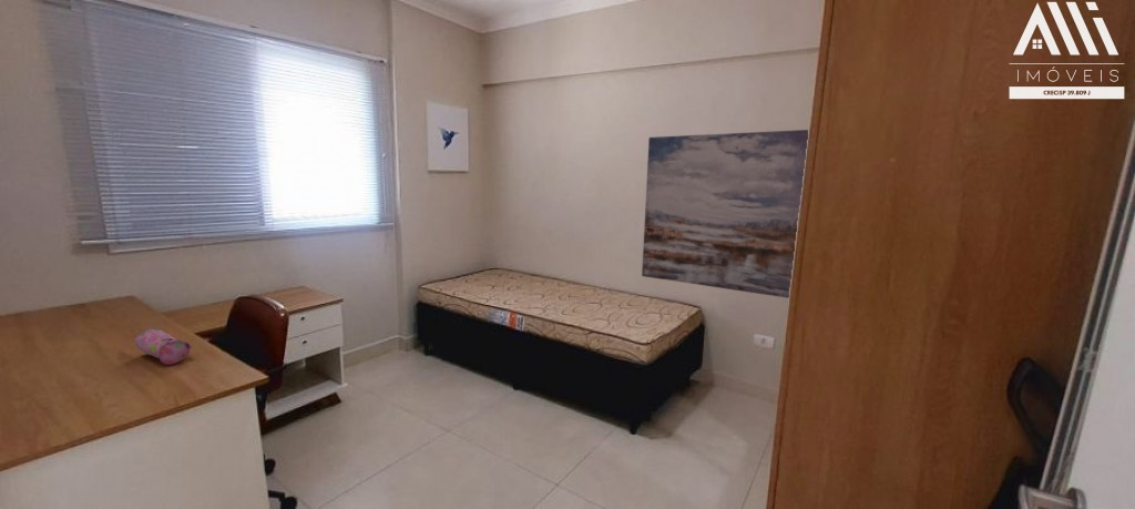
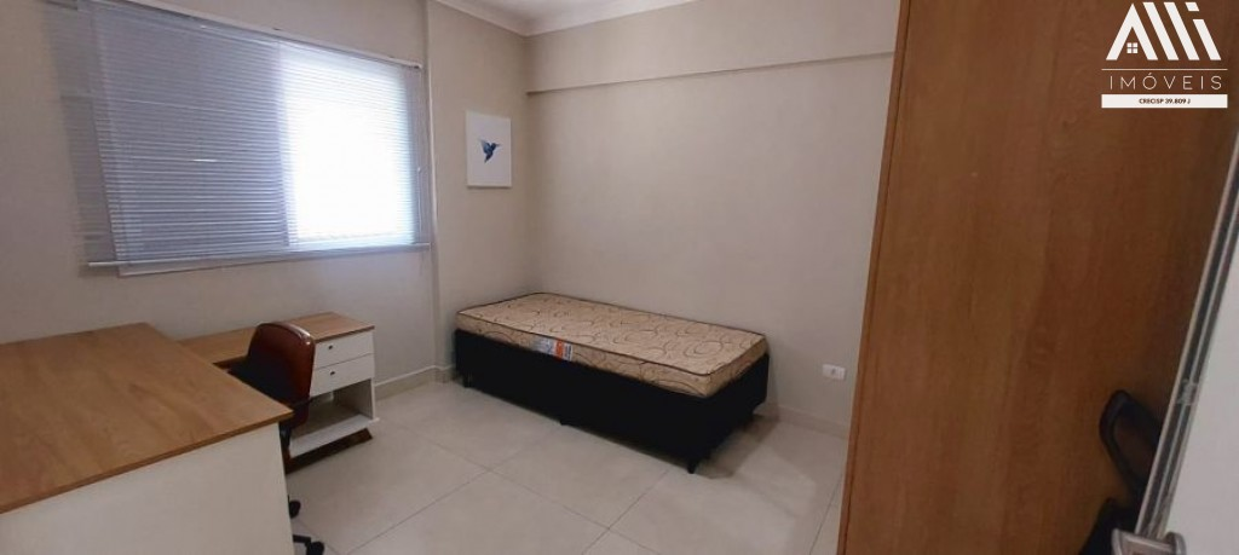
- wall art (715, 212)
- pencil case (162, 345)
